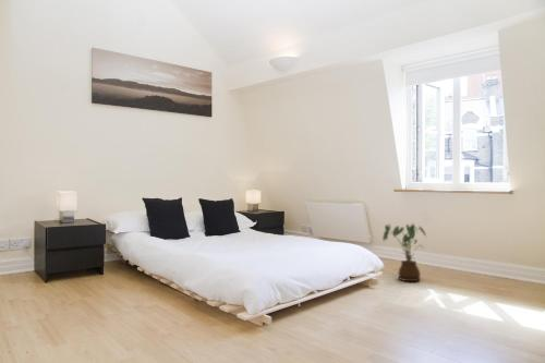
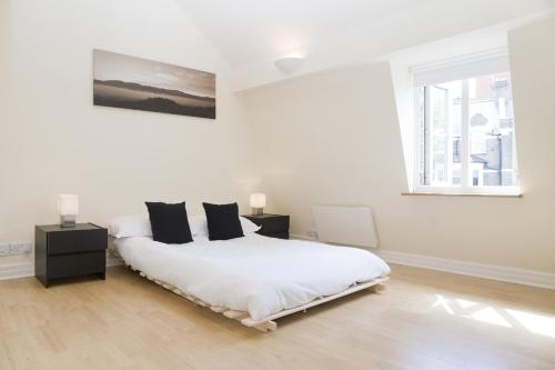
- house plant (403, 250)
